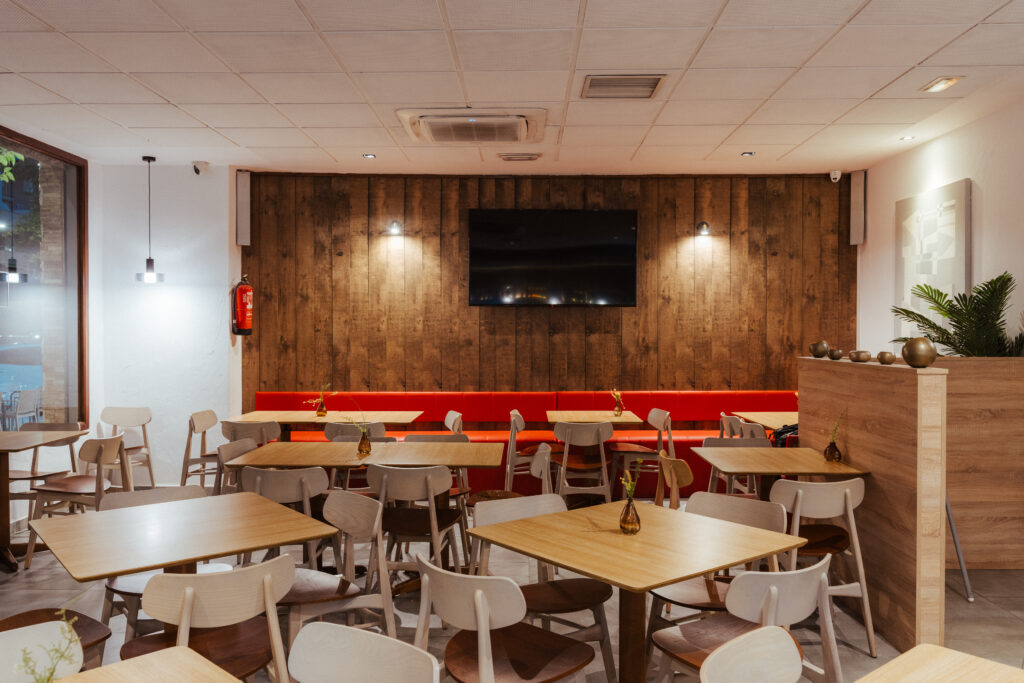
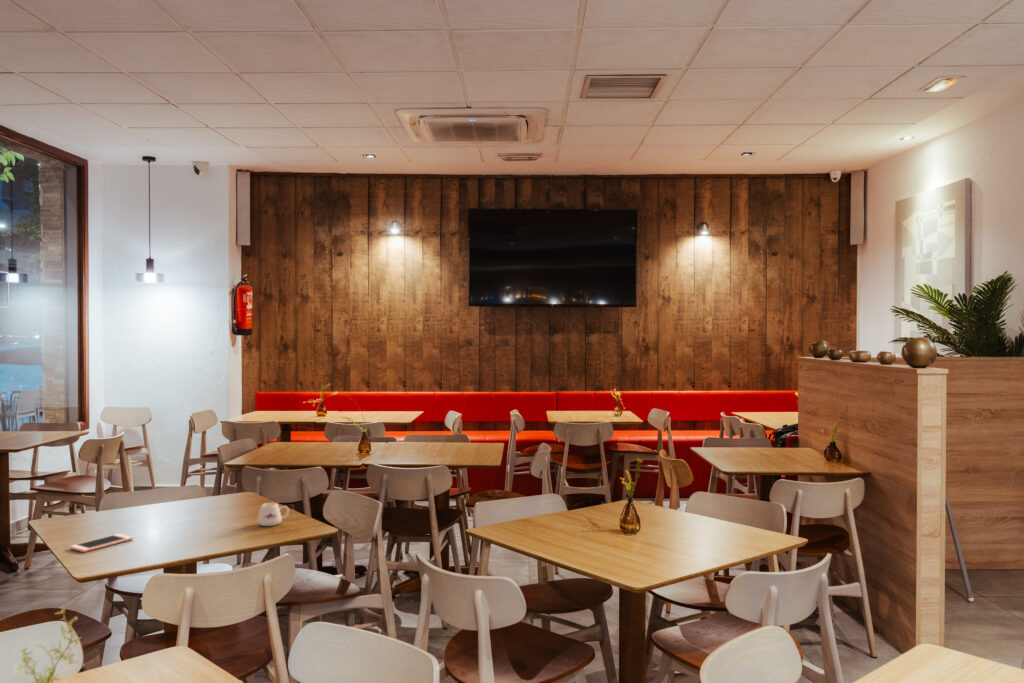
+ cell phone (102, 542)
+ mug (273, 513)
